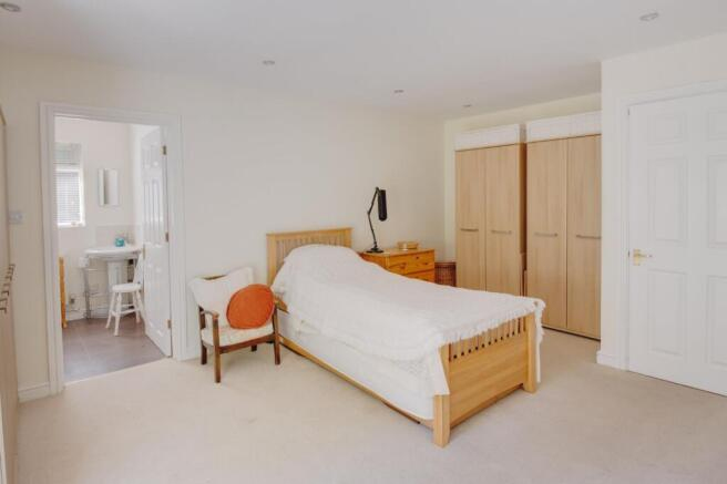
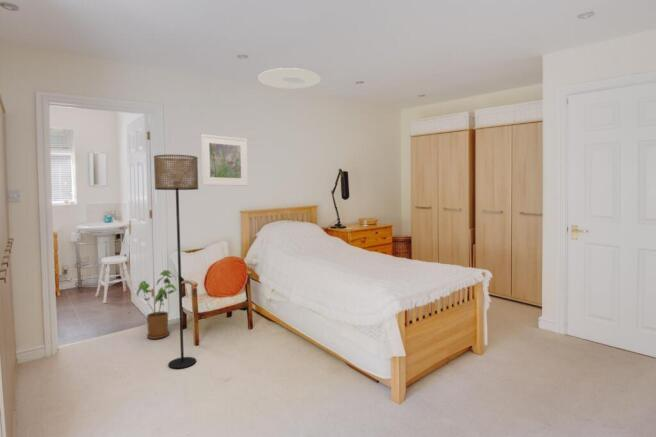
+ ceiling light (289, 76)
+ floor lamp (179, 261)
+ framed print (225, 161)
+ house plant (160, 303)
